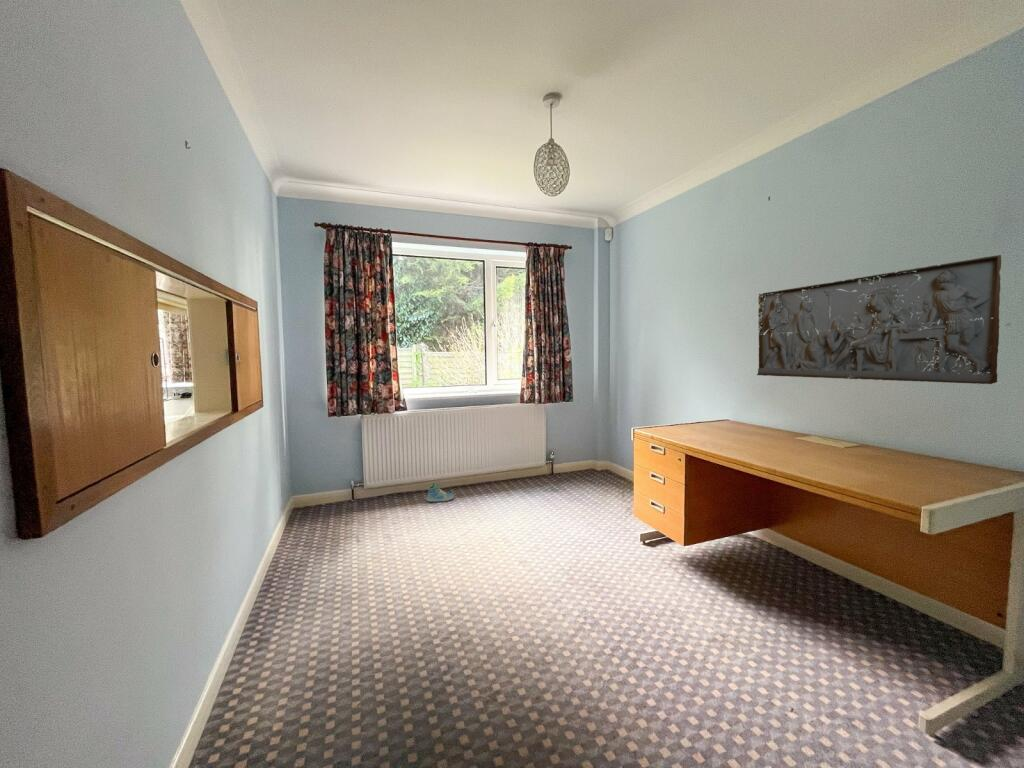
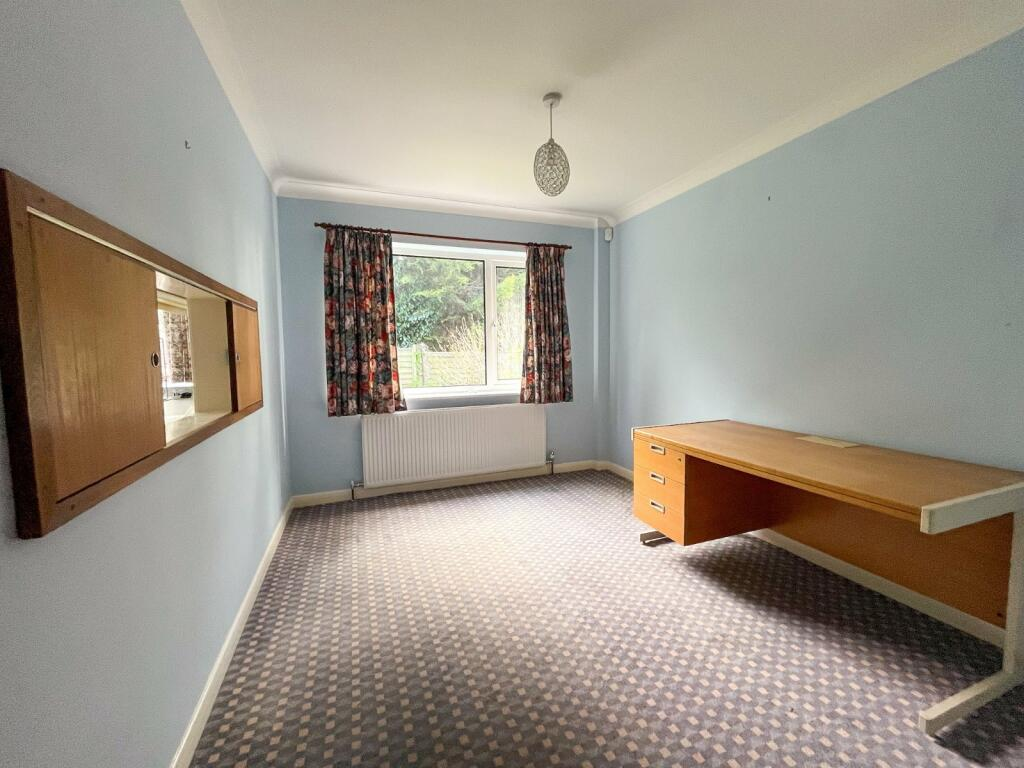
- sneaker (440, 491)
- relief sculpture (851, 329)
